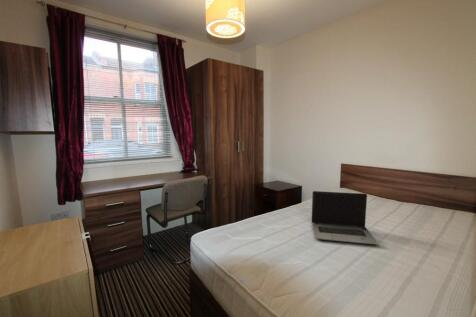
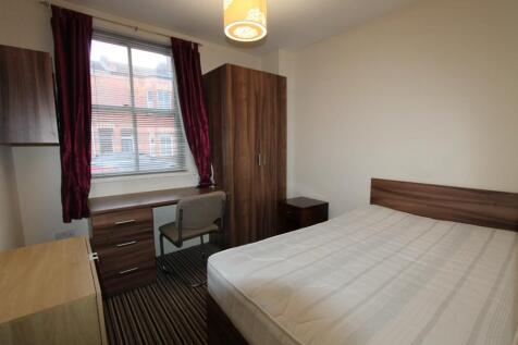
- laptop computer (342, 216)
